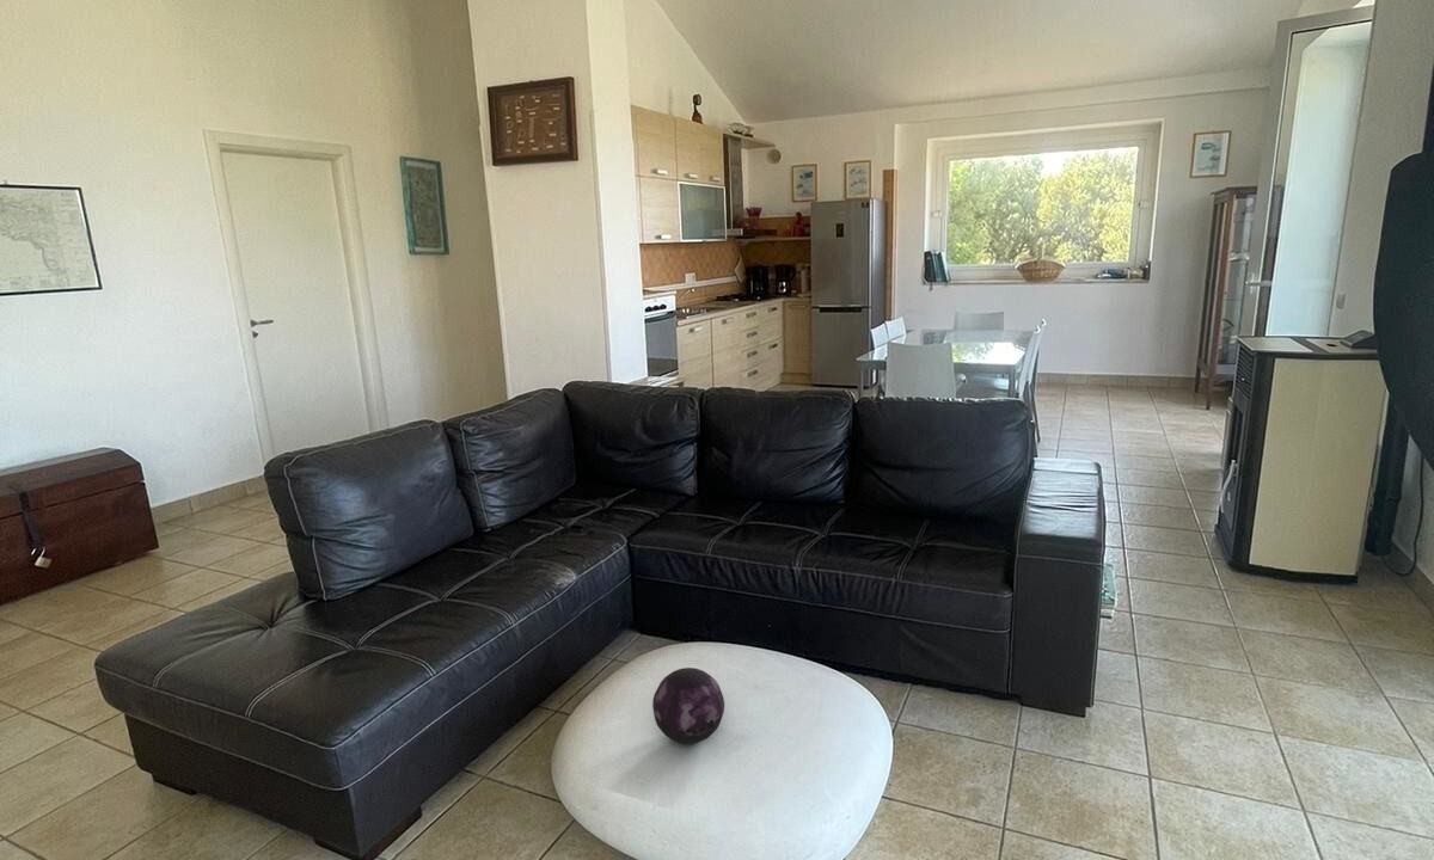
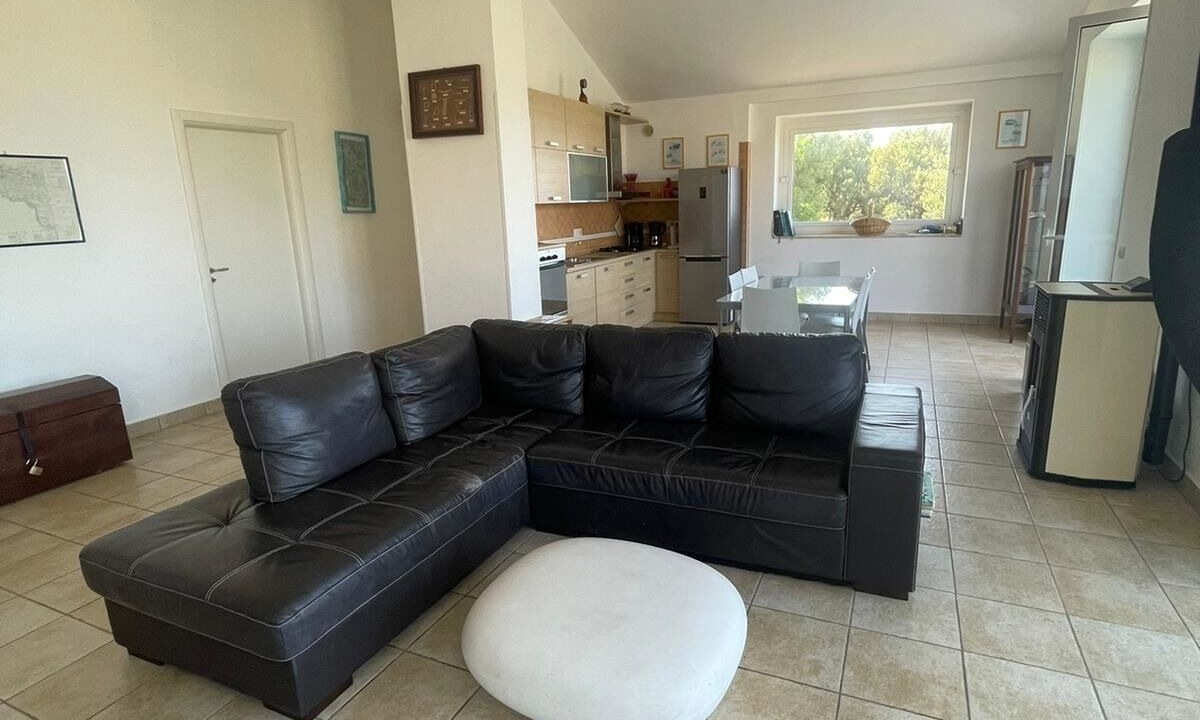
- decorative orb (688, 705)
